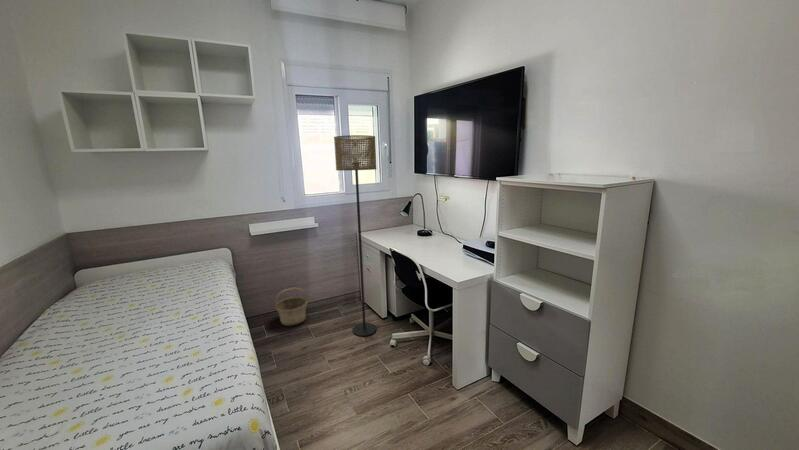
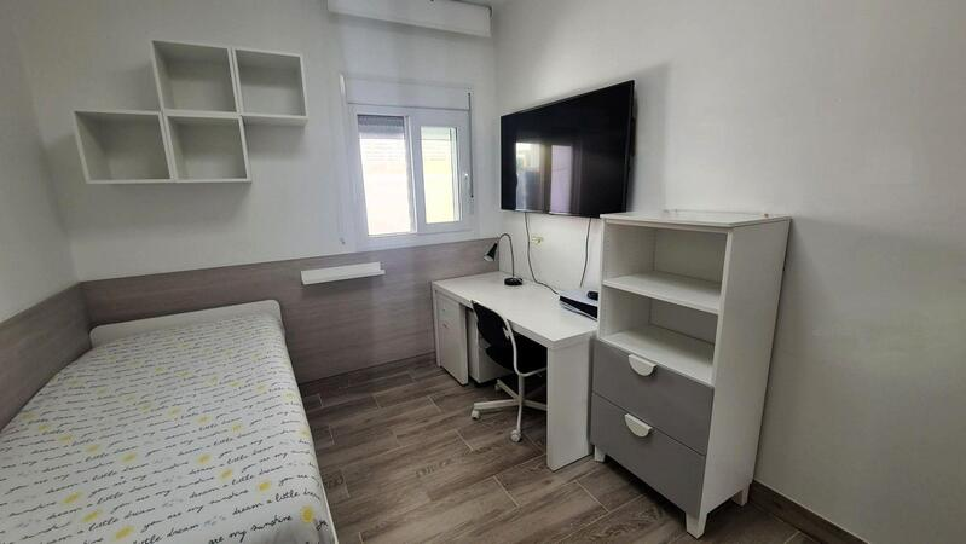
- basket (291, 304)
- floor lamp (359, 239)
